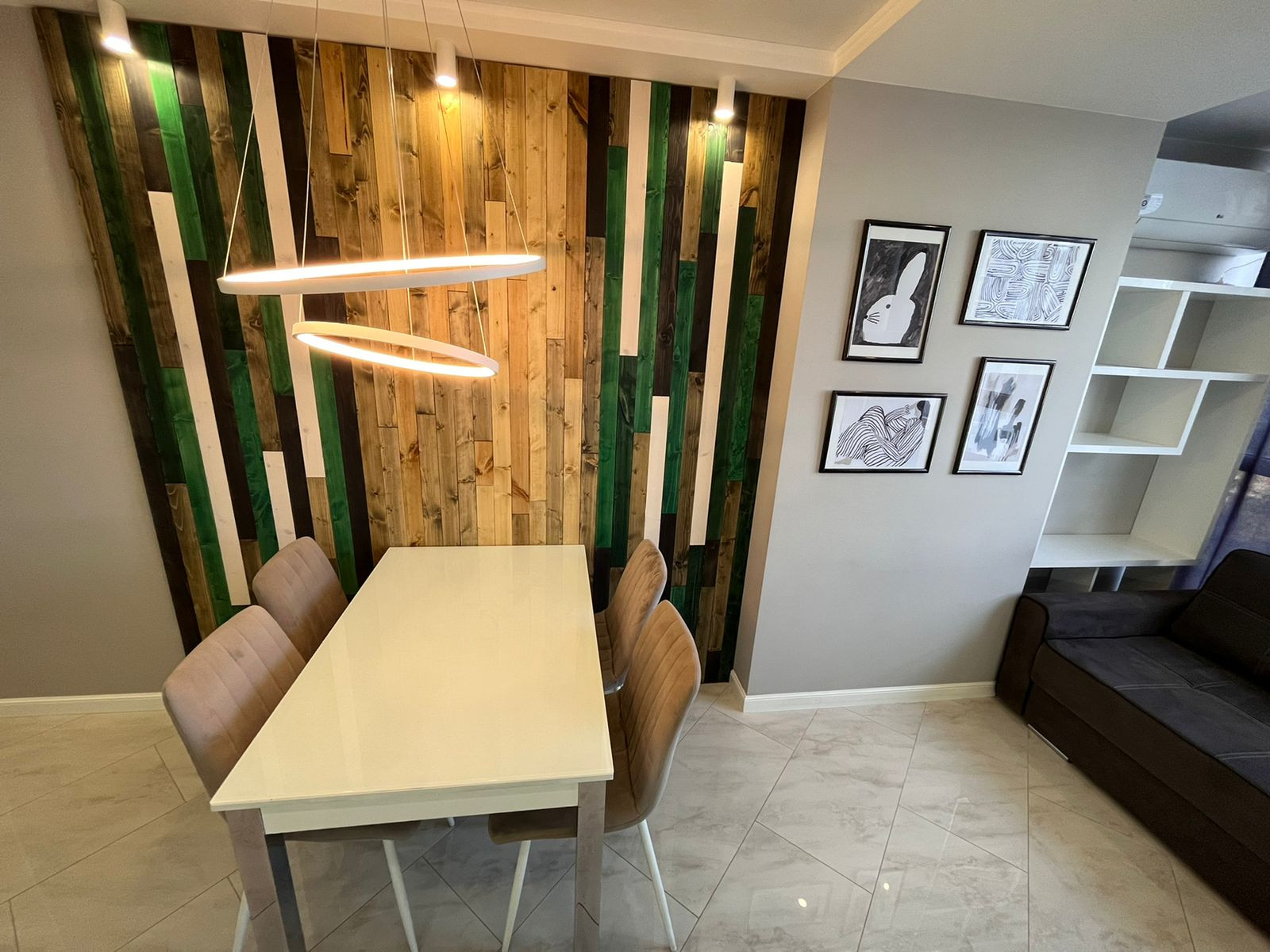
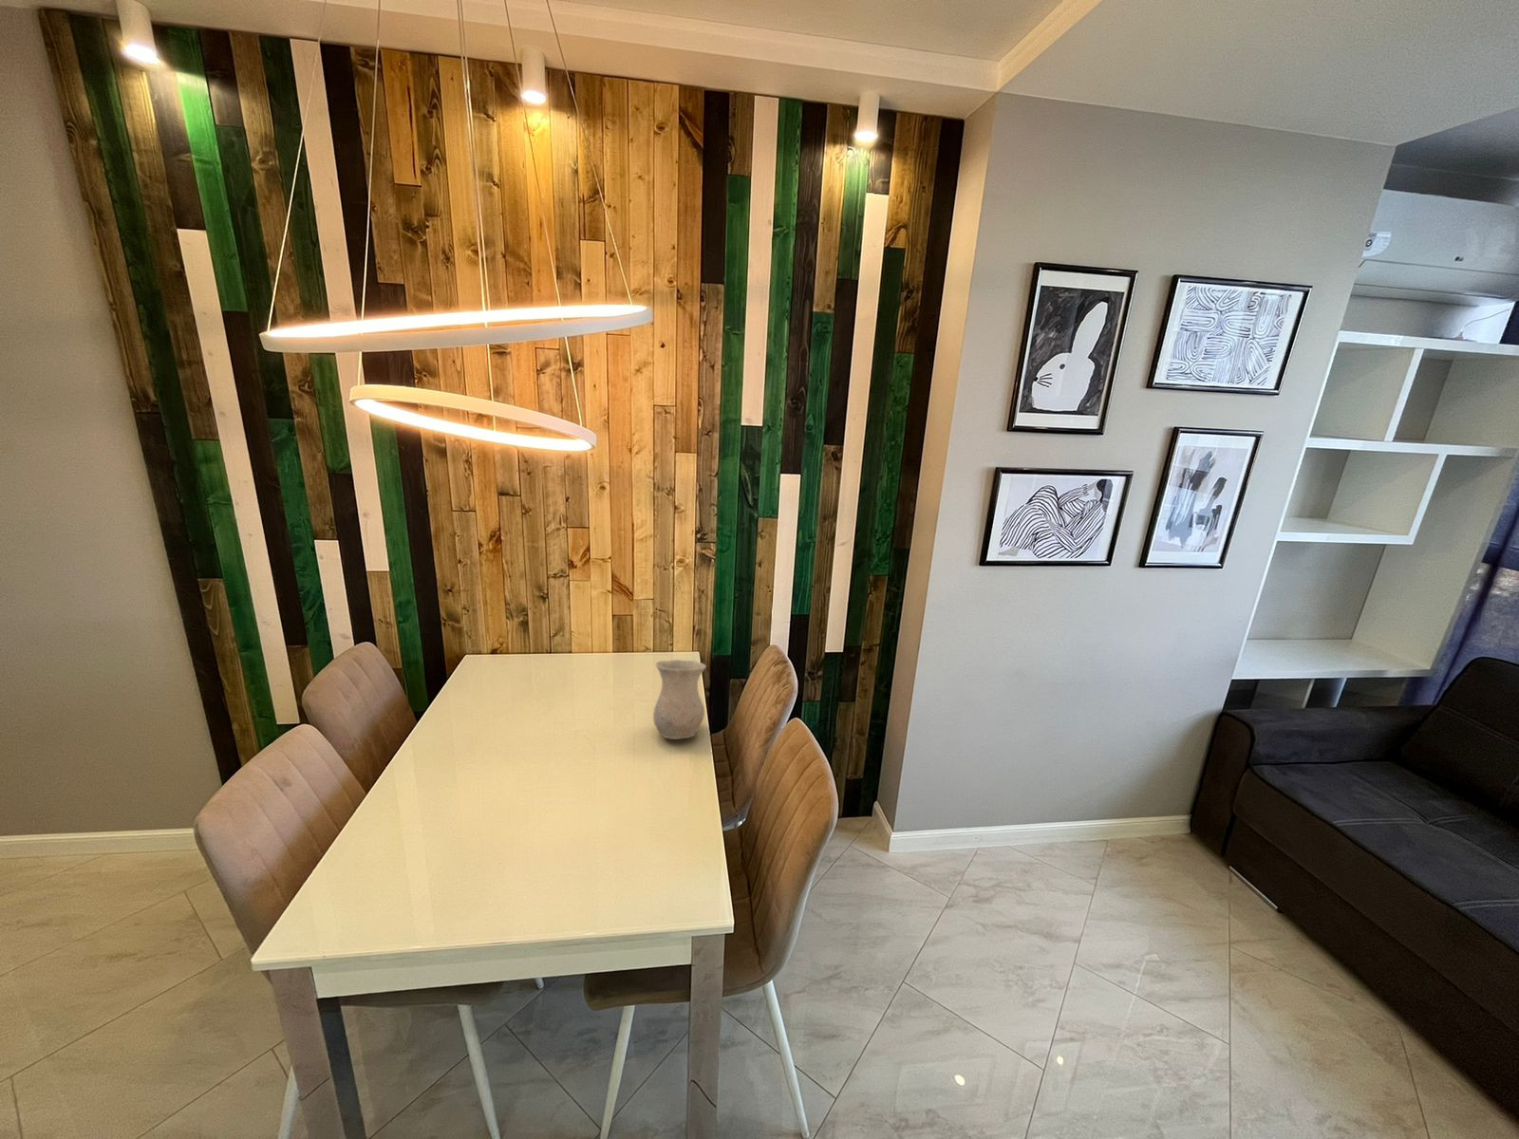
+ vase (679, 696)
